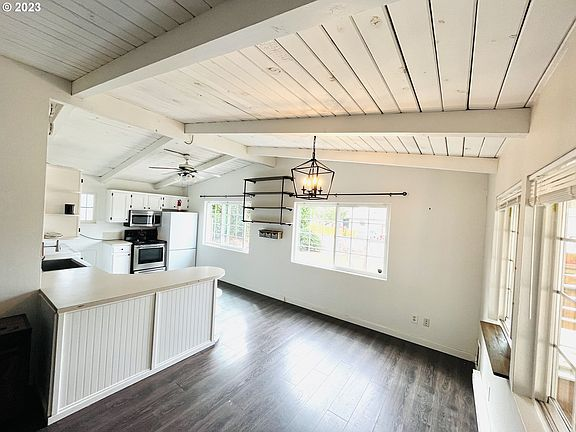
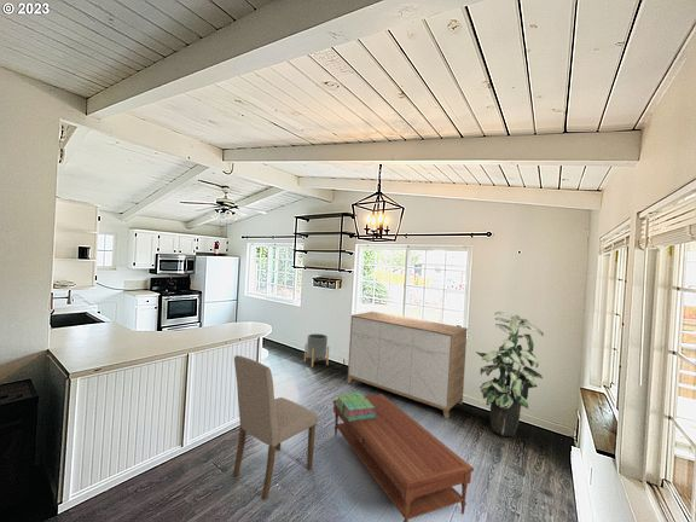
+ sideboard (404, 356)
+ stack of books (354, 405)
+ indoor plant (506, 371)
+ dining chair (276, 412)
+ coffee table (389, 447)
+ planter (317, 349)
